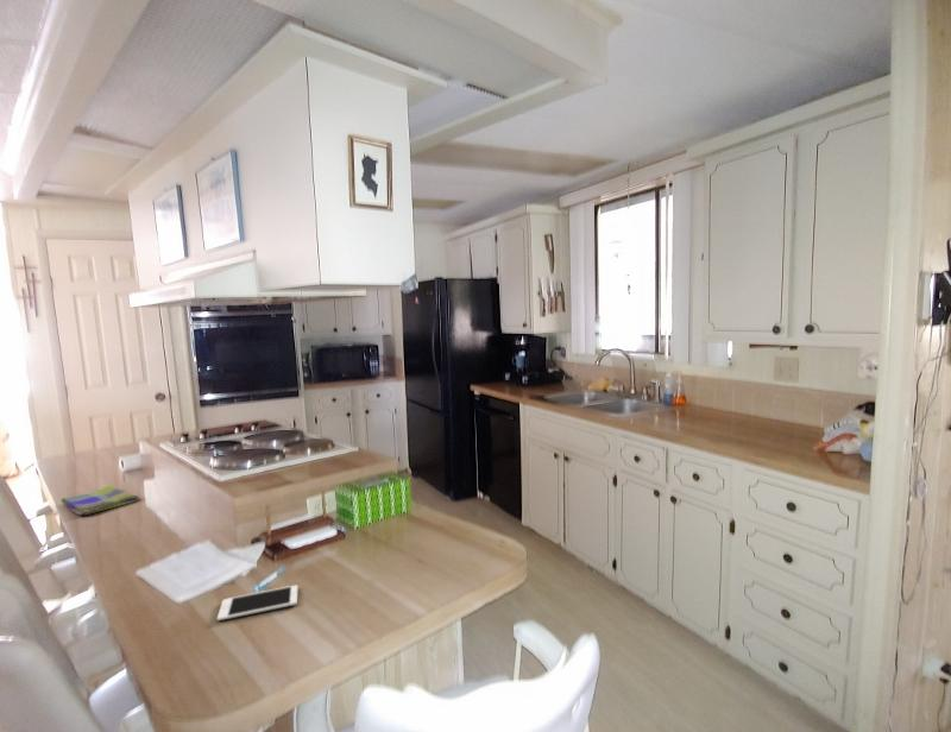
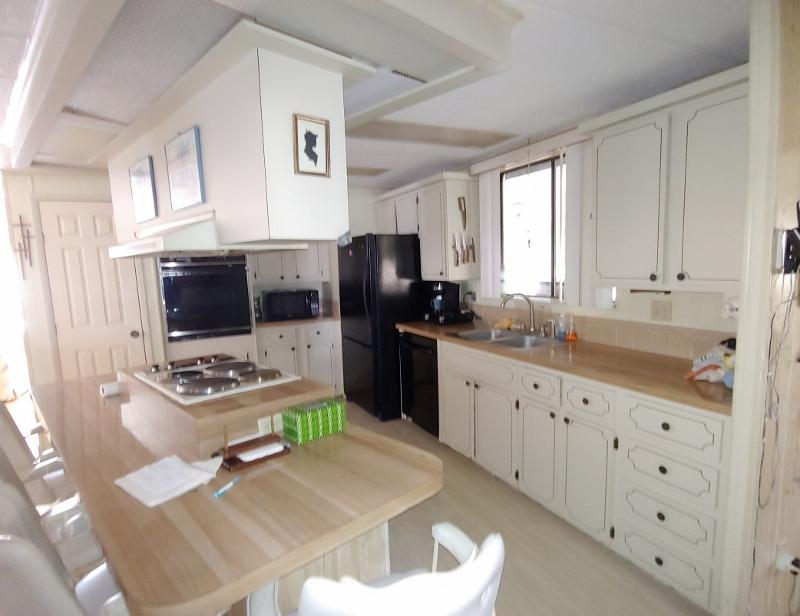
- cell phone (259, 601)
- dish towel (100, 499)
